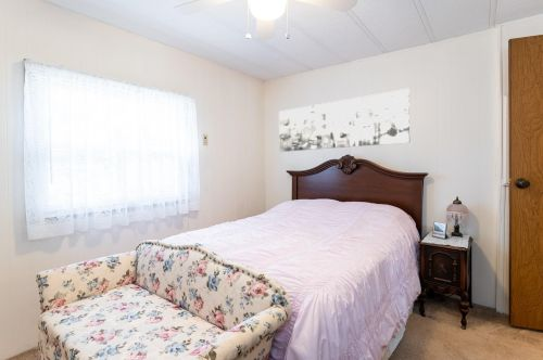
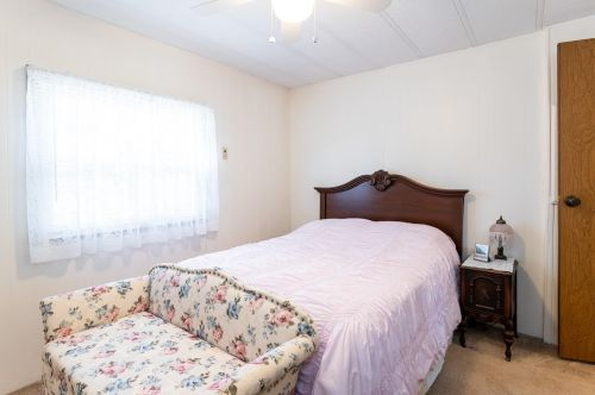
- wall art (334, 125)
